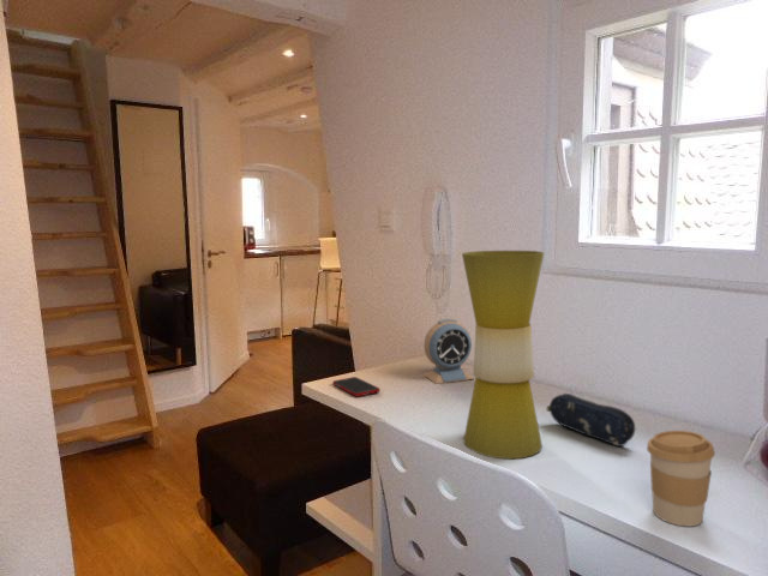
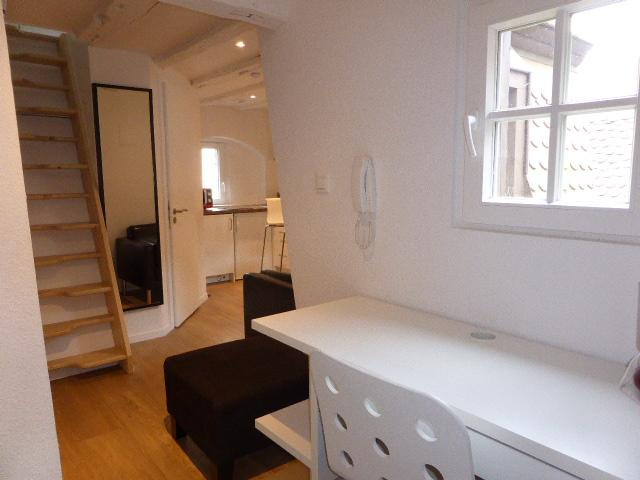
- cell phone (355, 386)
- pencil case (589, 418)
- alarm clock (448, 348)
- table lamp (502, 349)
- coffee cup (678, 475)
